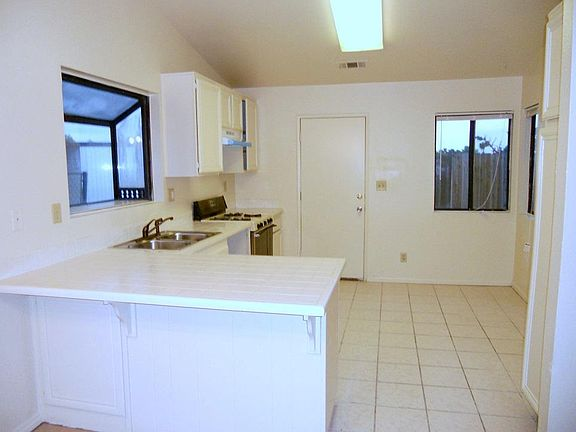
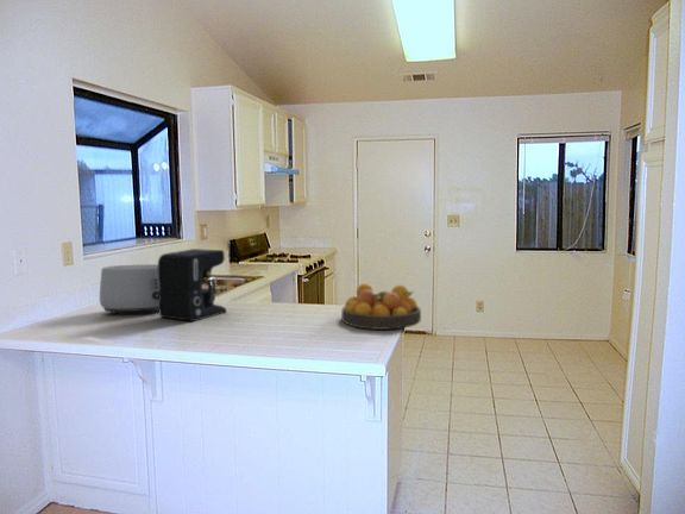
+ coffee maker (195, 283)
+ fruit bowl (381, 302)
+ toaster (134, 289)
